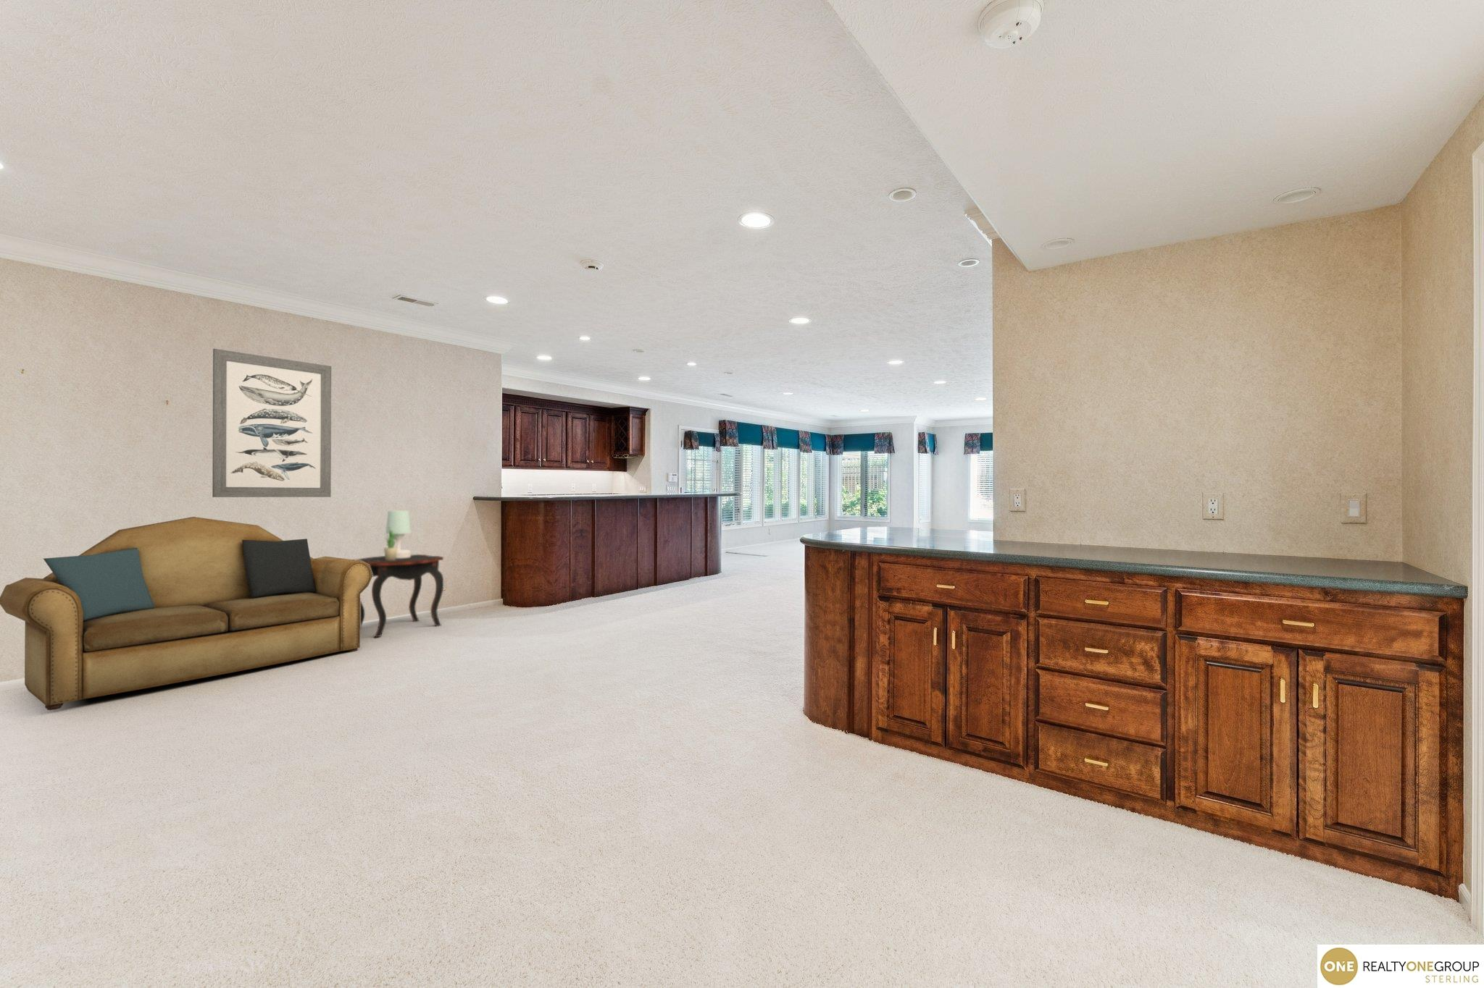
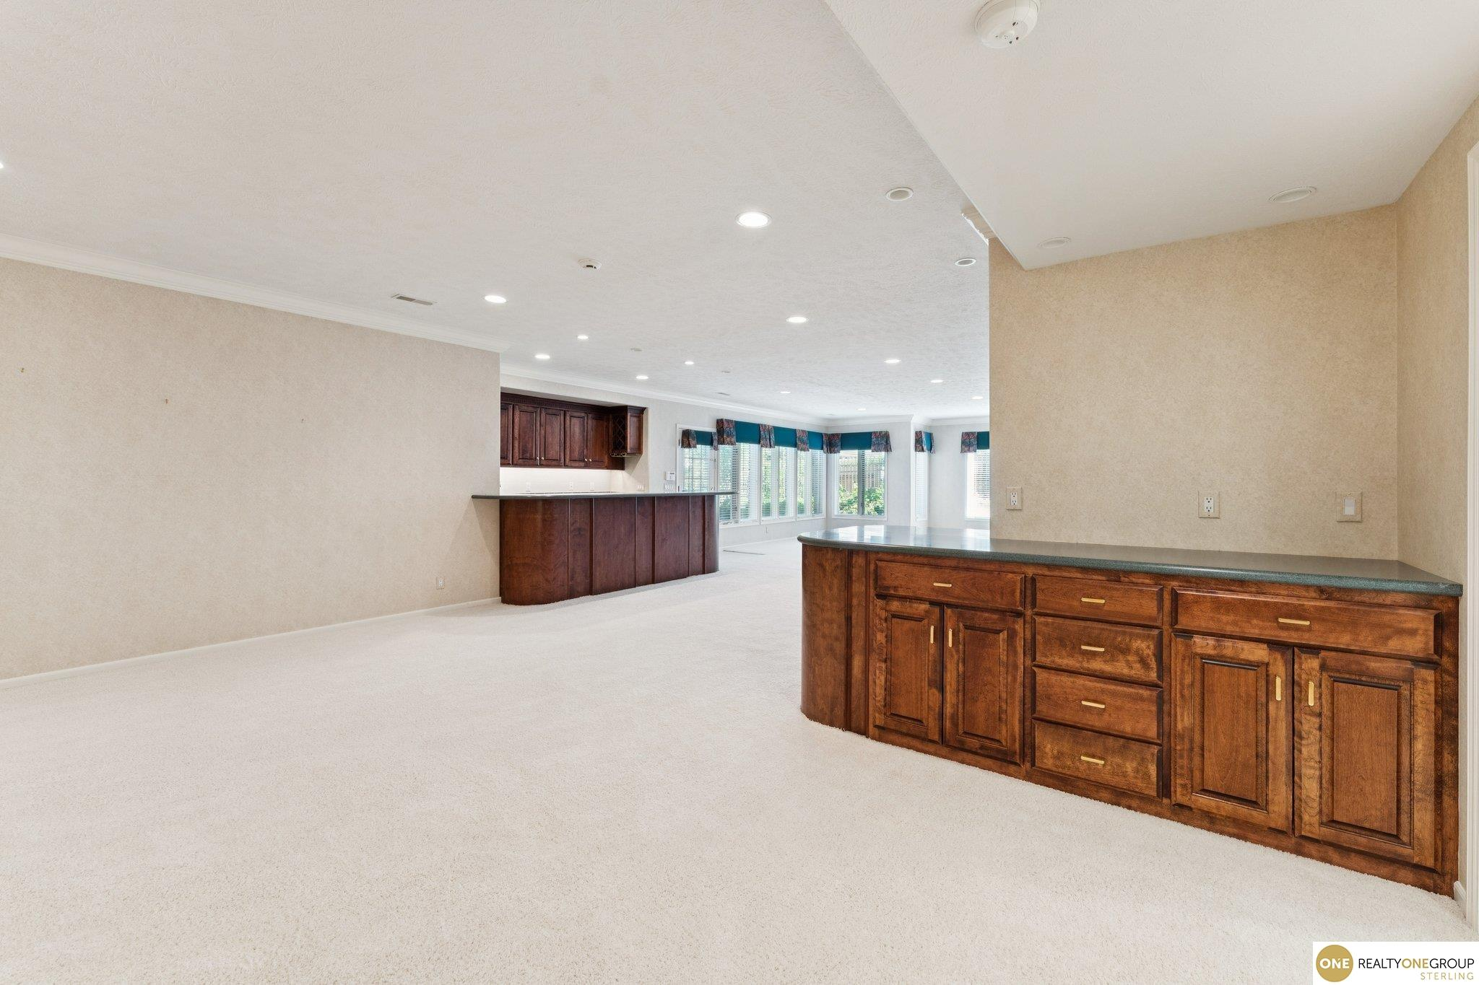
- wall art (276, 427)
- potted plant (392, 543)
- table lamp (398, 534)
- sofa (207, 593)
- side table (410, 598)
